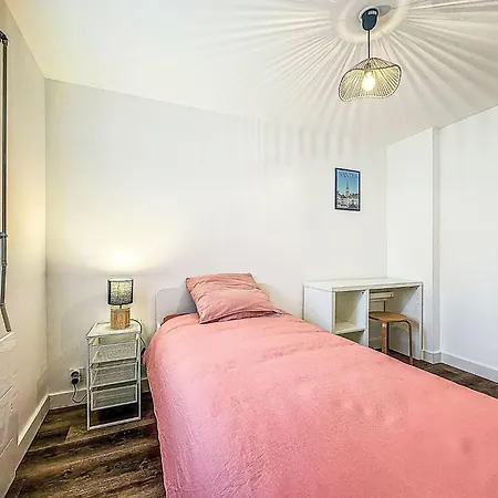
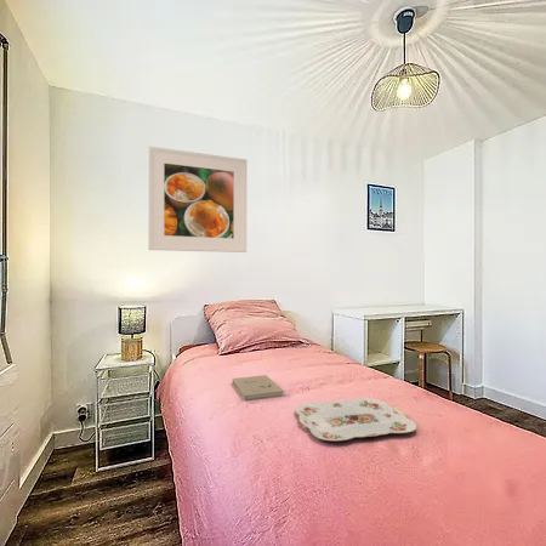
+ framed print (199, 201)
+ serving tray (352, 417)
+ book (256, 386)
